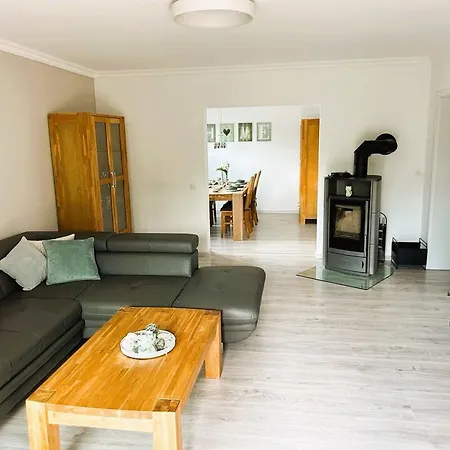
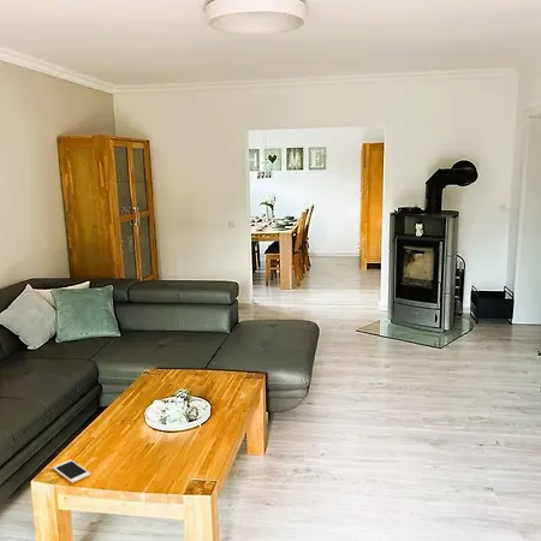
+ cell phone (71, 470)
